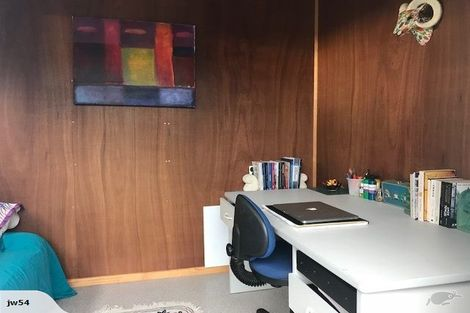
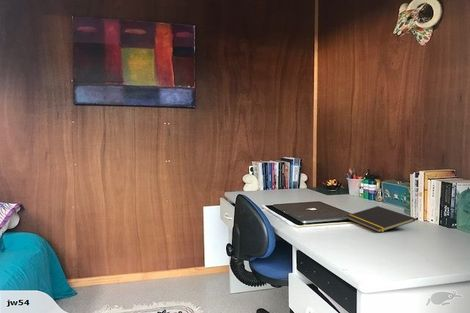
+ notepad (378, 218)
